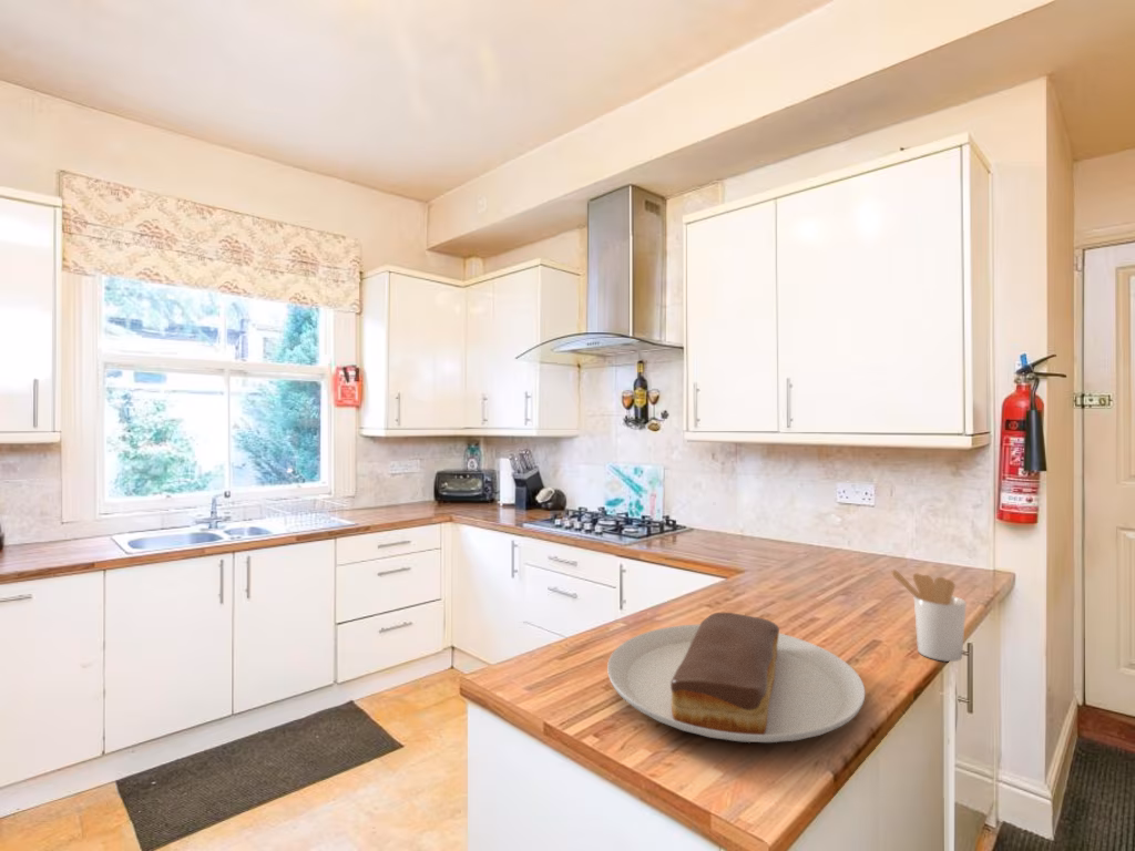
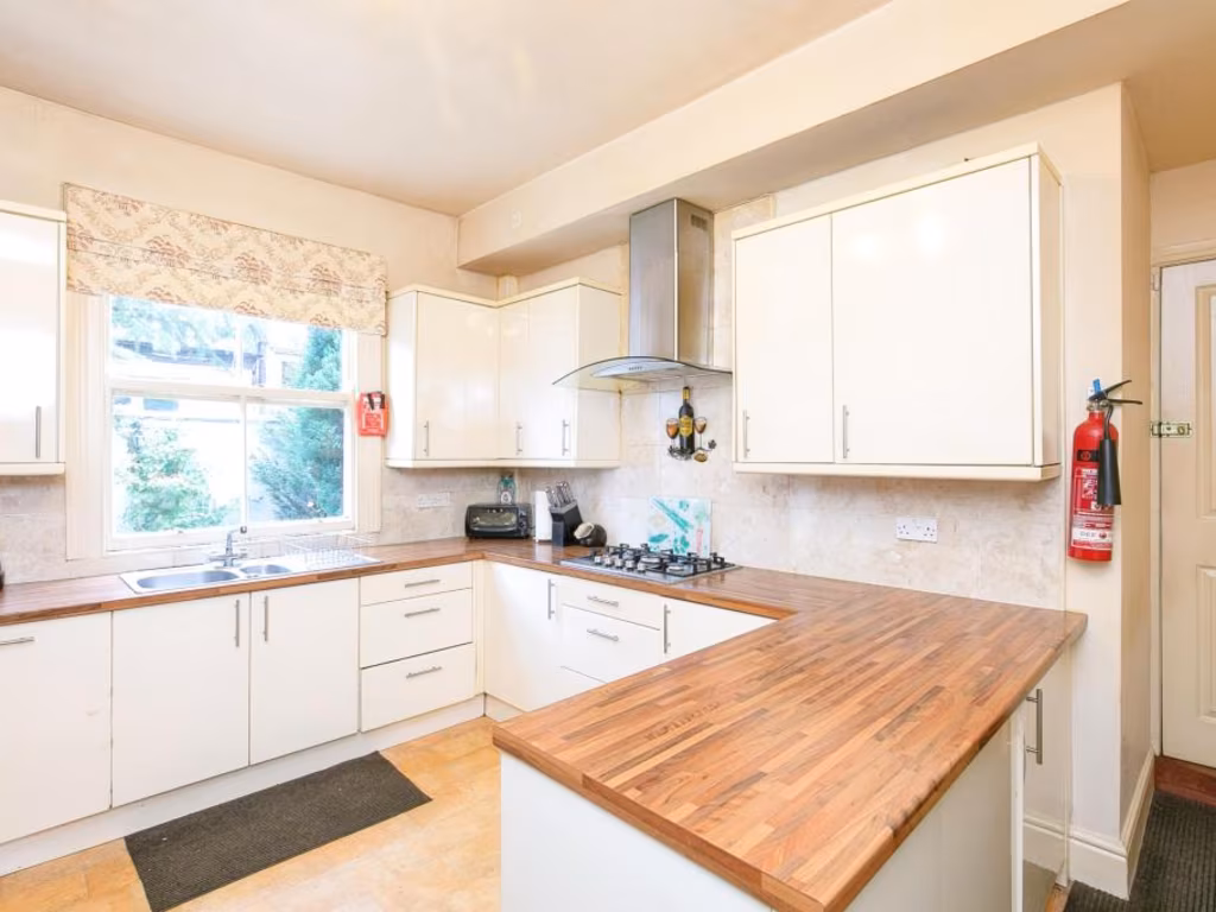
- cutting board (729, 664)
- utensil holder (926, 612)
